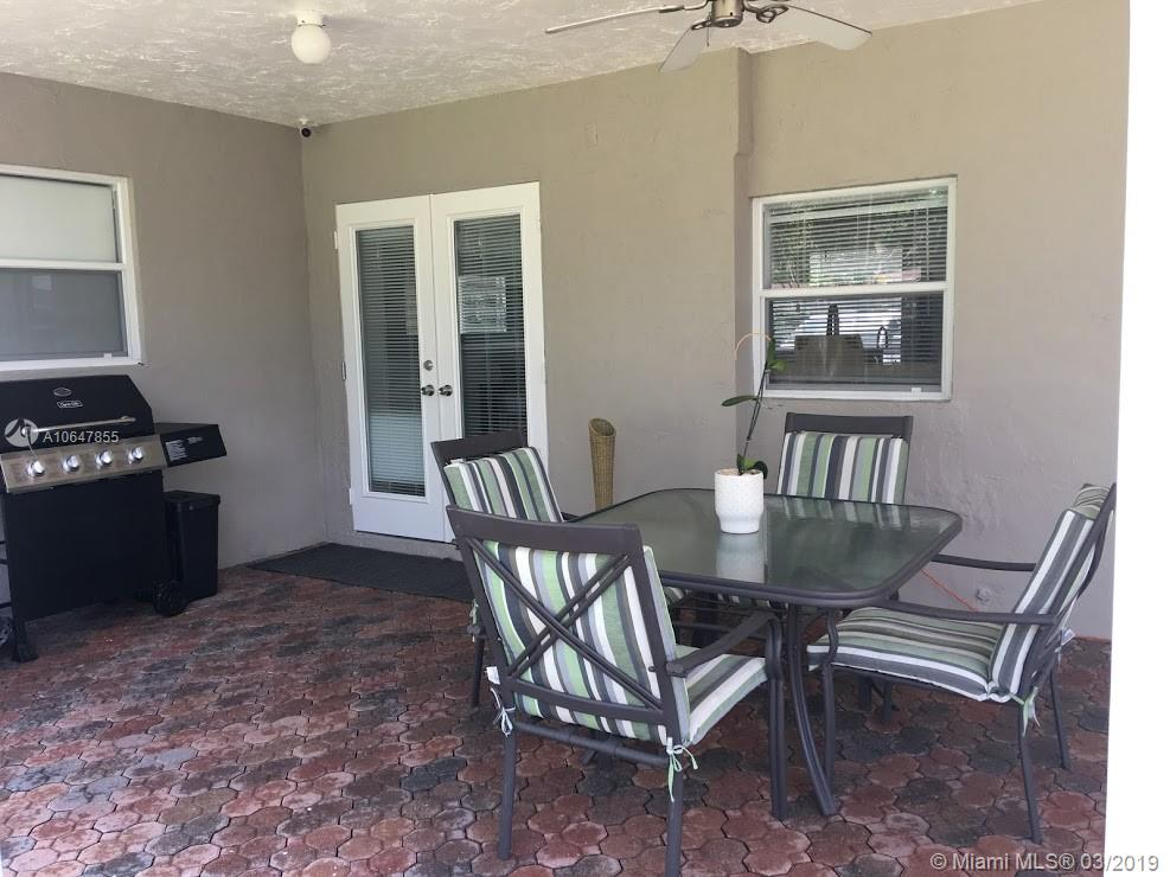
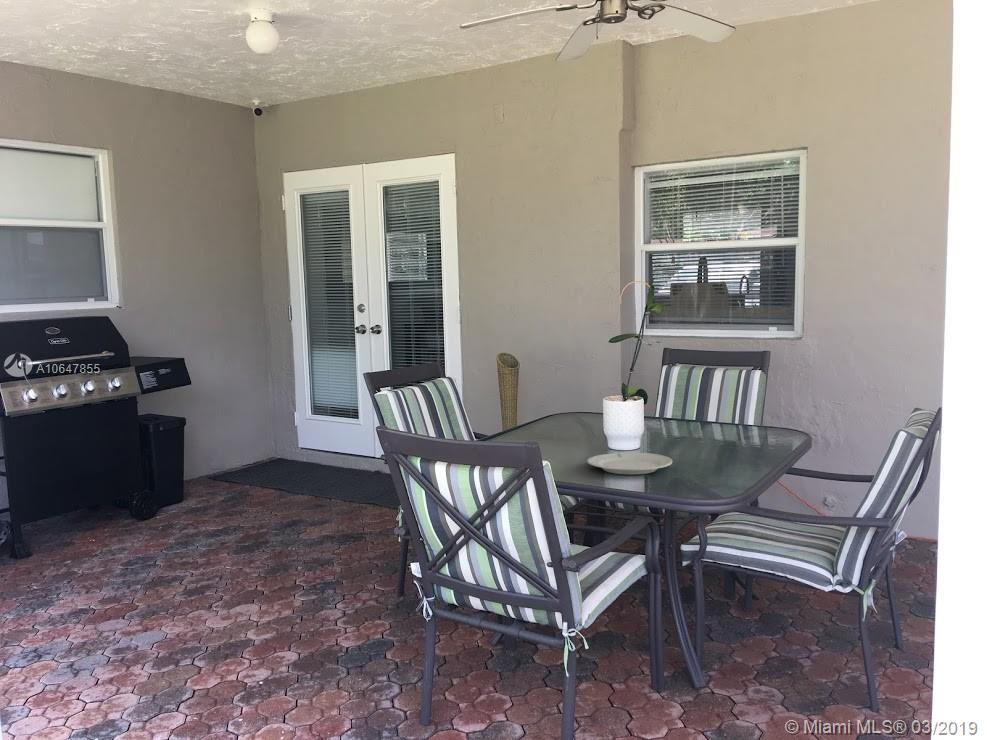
+ chinaware (629, 464)
